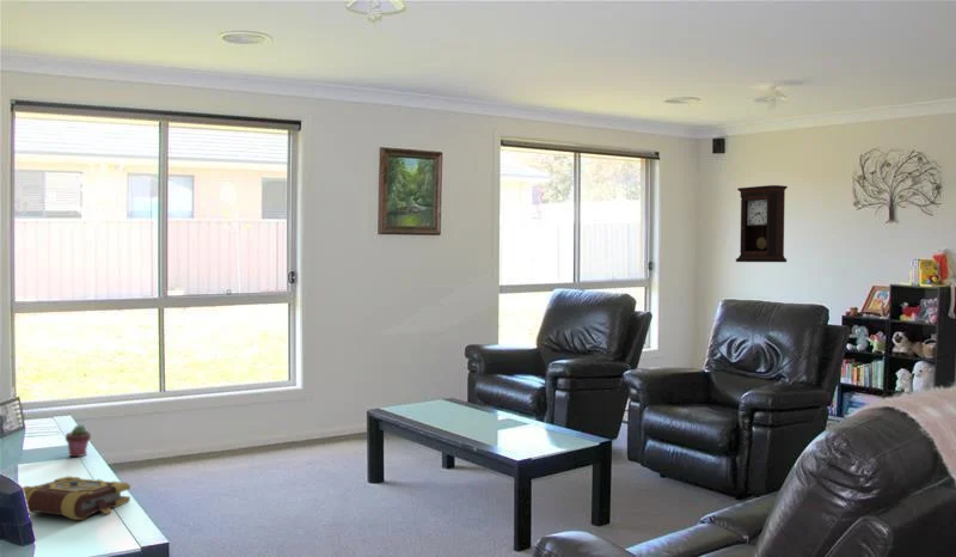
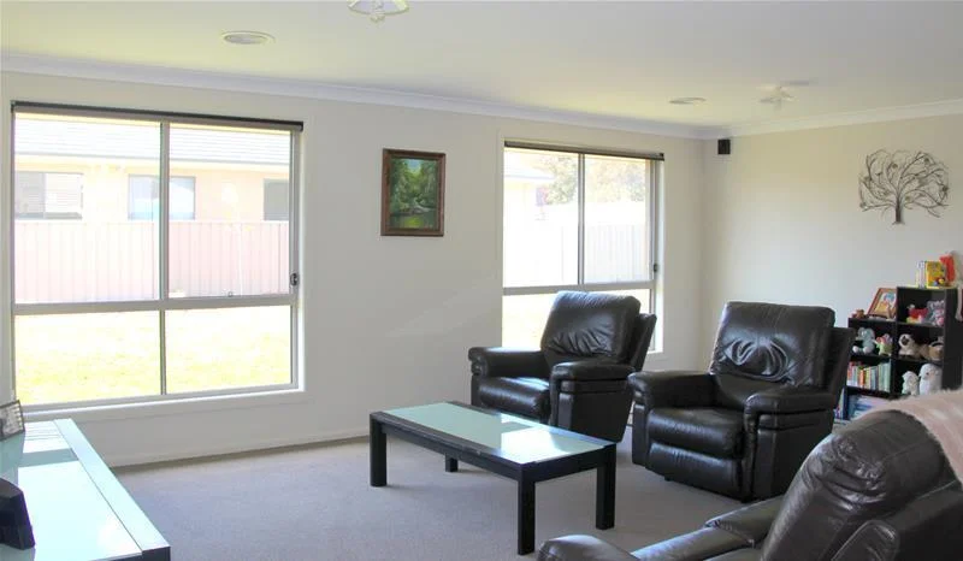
- potted succulent (78, 440)
- pendulum clock (759, 224)
- book (76, 496)
